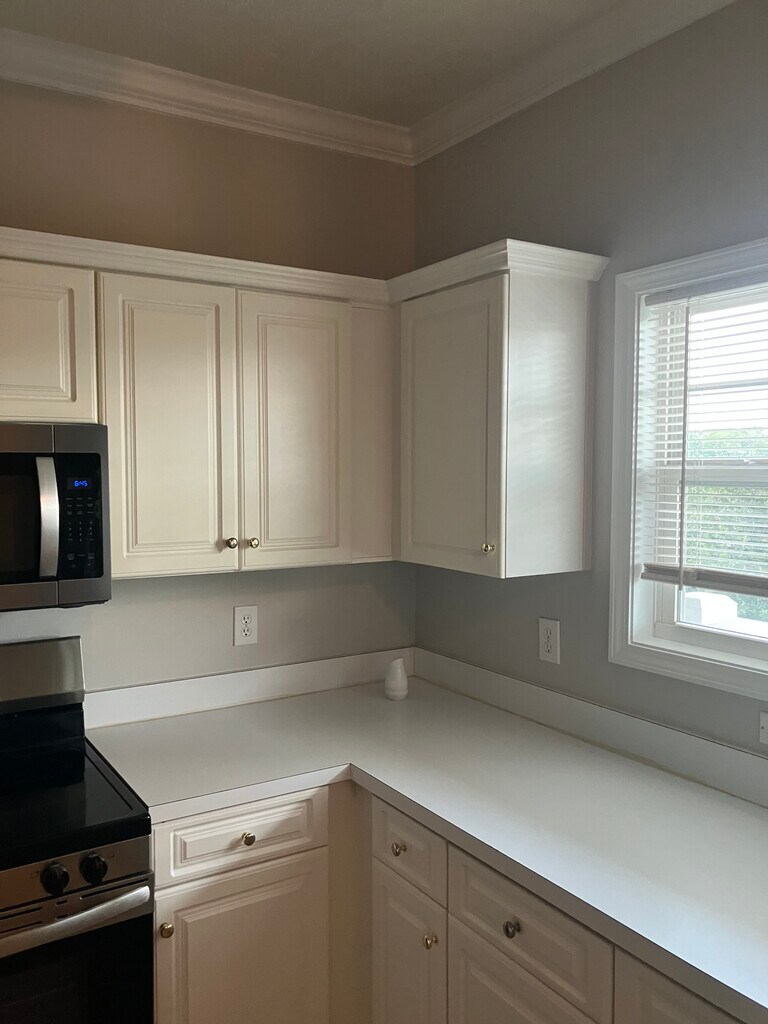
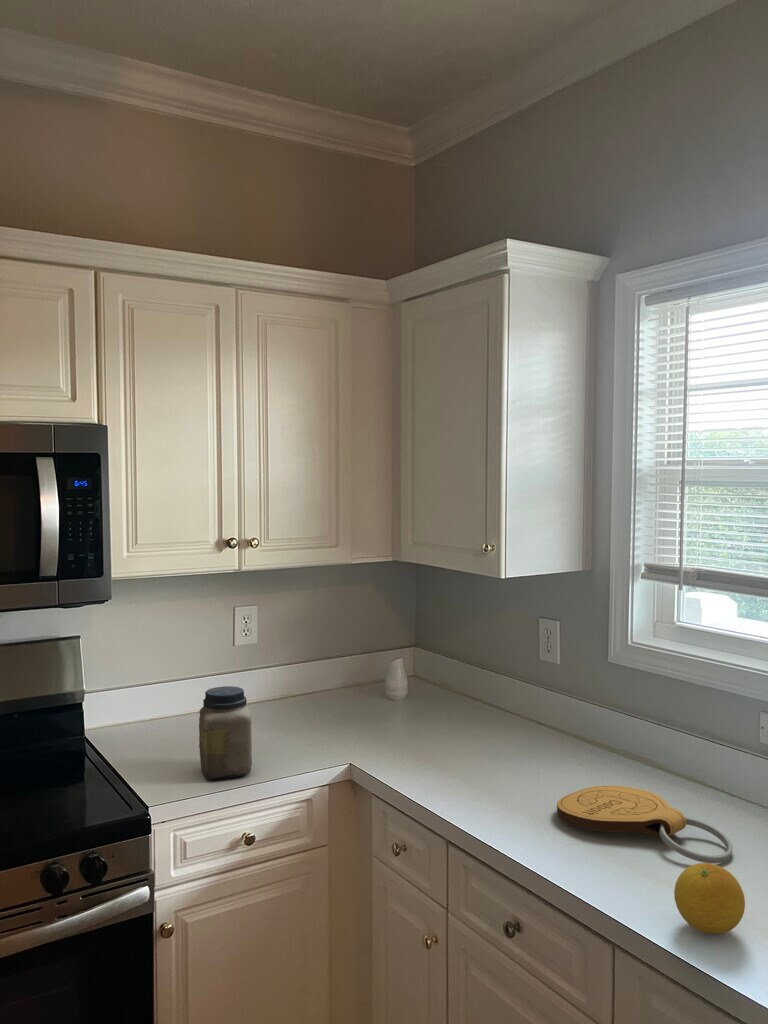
+ key chain (644, 817)
+ jar (225, 730)
+ fruit (709, 898)
